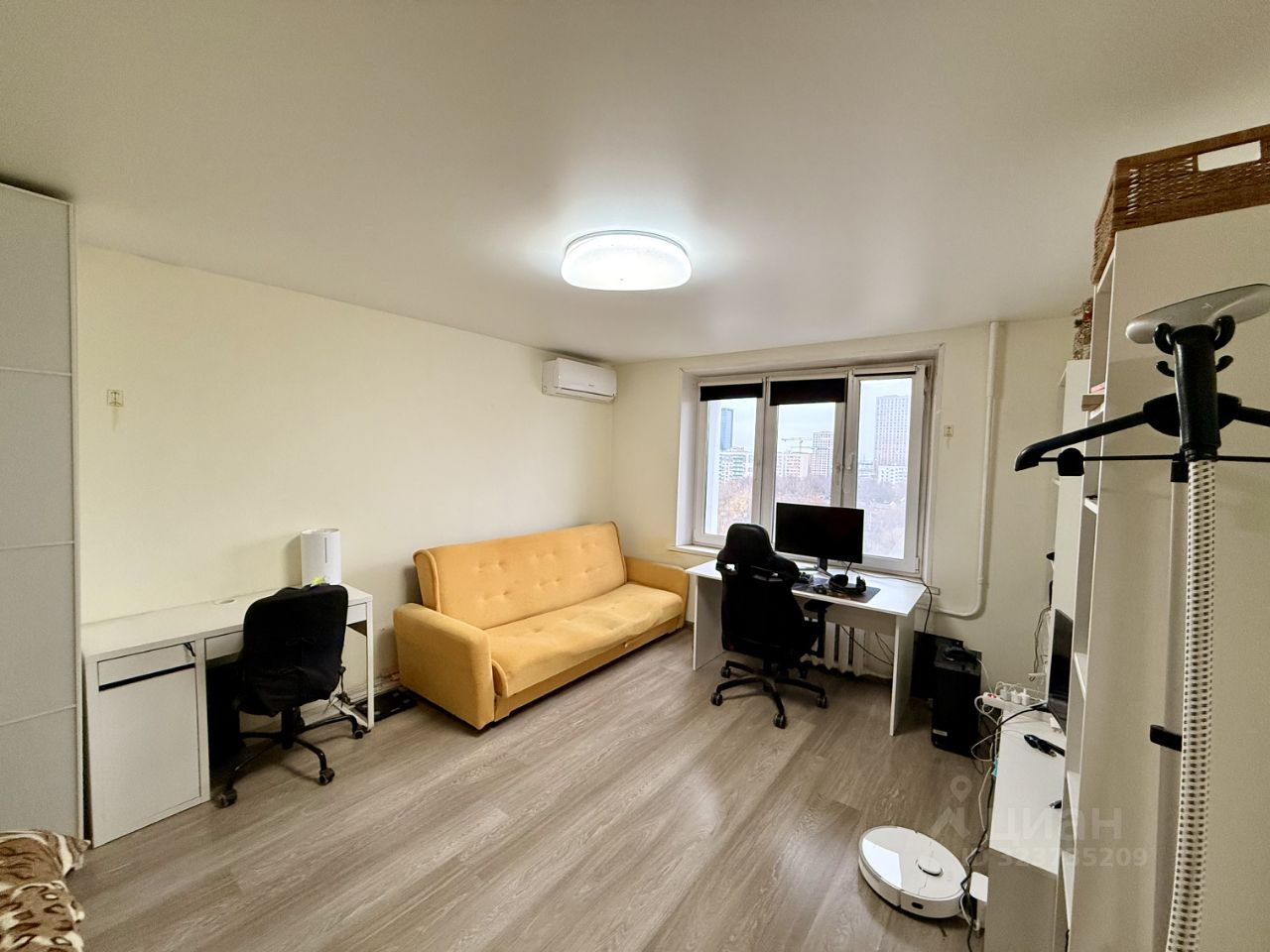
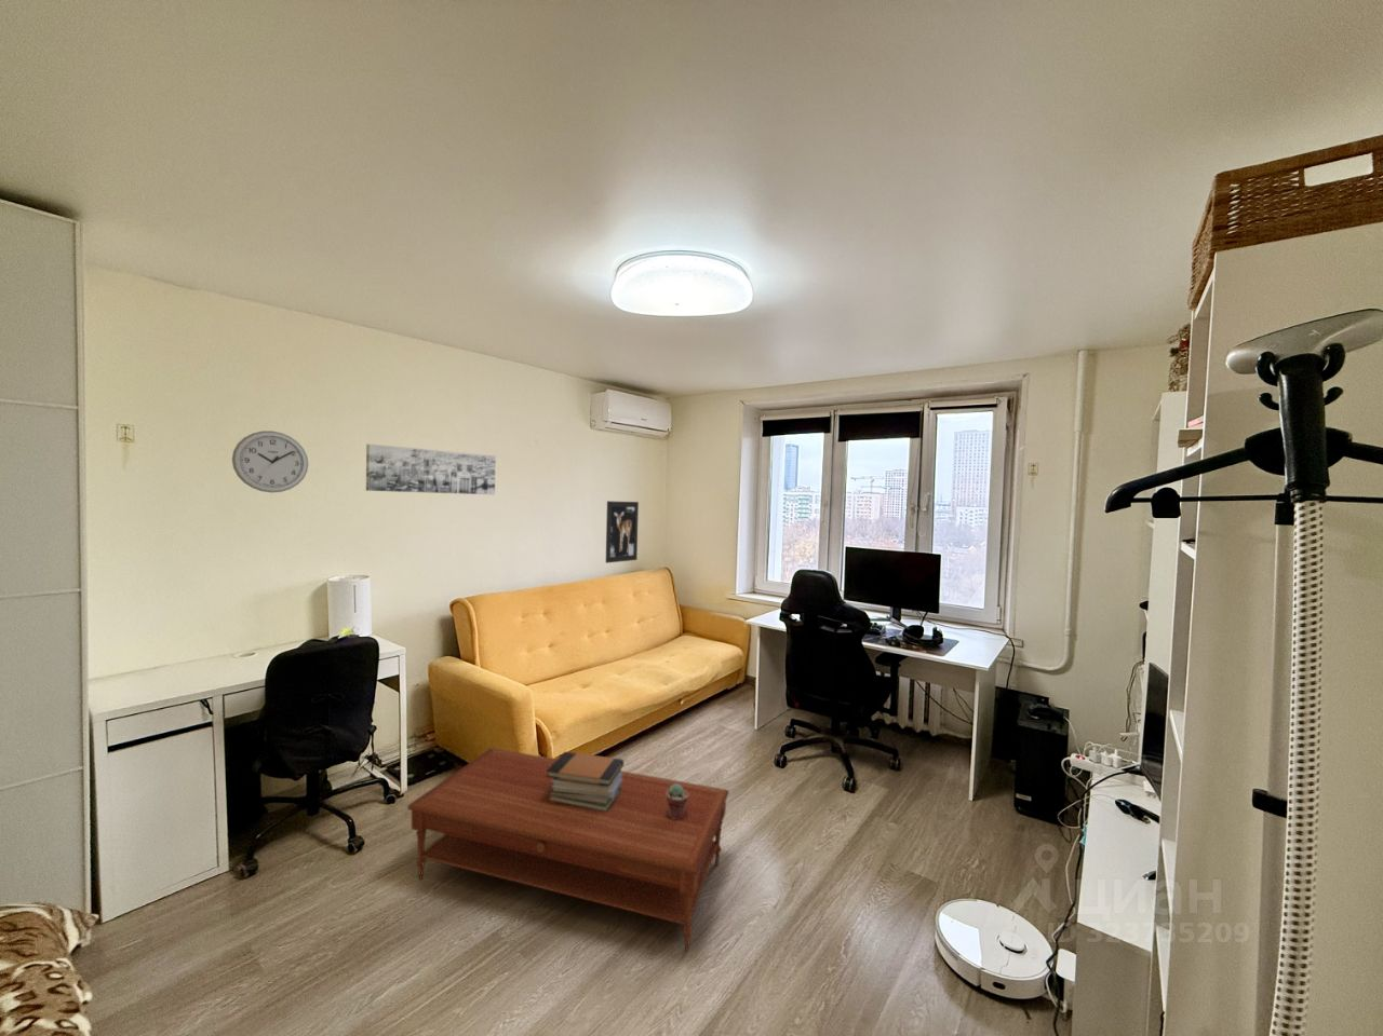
+ book stack (586, 780)
+ wall art (623, 531)
+ potted succulent (676, 799)
+ coffee table (574, 835)
+ wall art (437, 471)
+ wall clock (272, 460)
